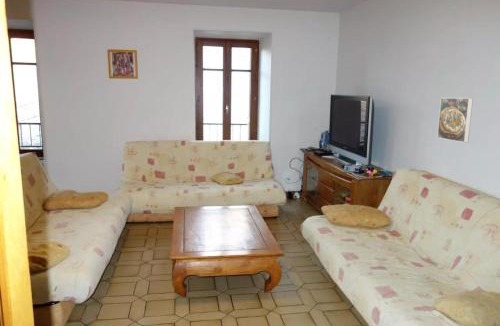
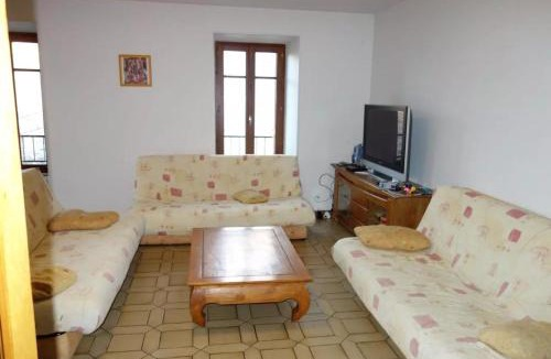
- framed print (454, 119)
